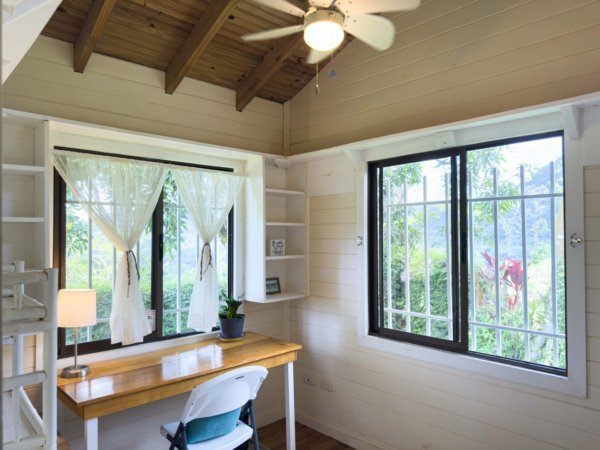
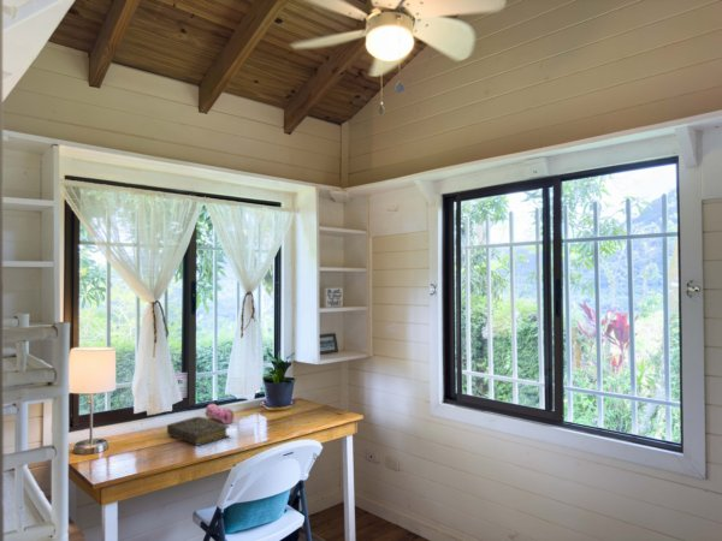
+ book (197, 430)
+ pencil case (219, 412)
